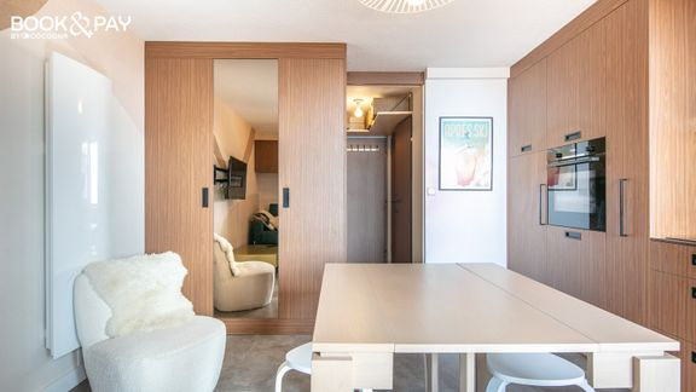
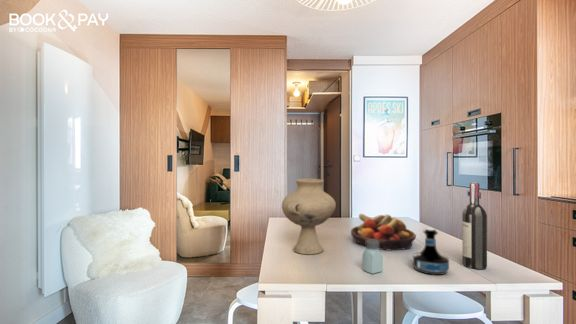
+ vase (308, 214)
+ fruit bowl (381, 229)
+ wine bottle (474, 224)
+ saltshaker (372, 256)
+ tequila bottle (430, 249)
